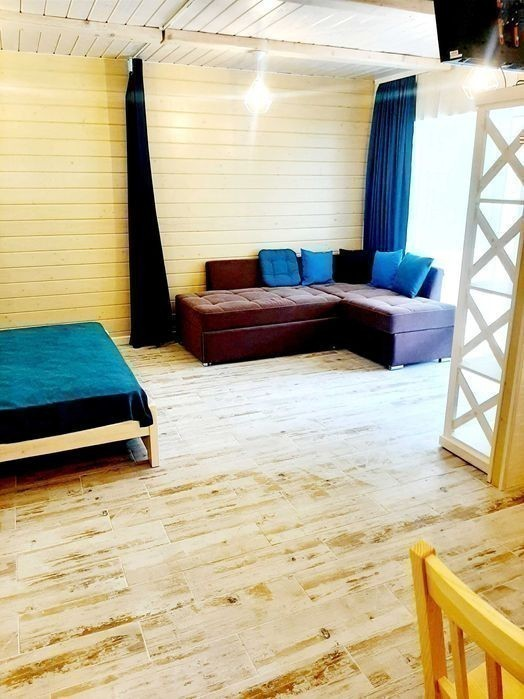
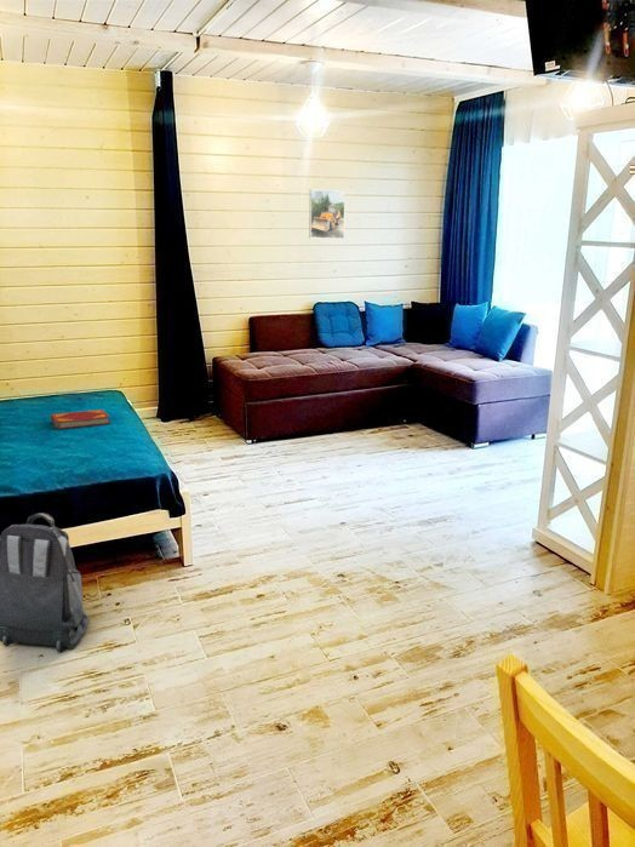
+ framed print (326, 214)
+ hardback book (80, 418)
+ backpack (38, 578)
